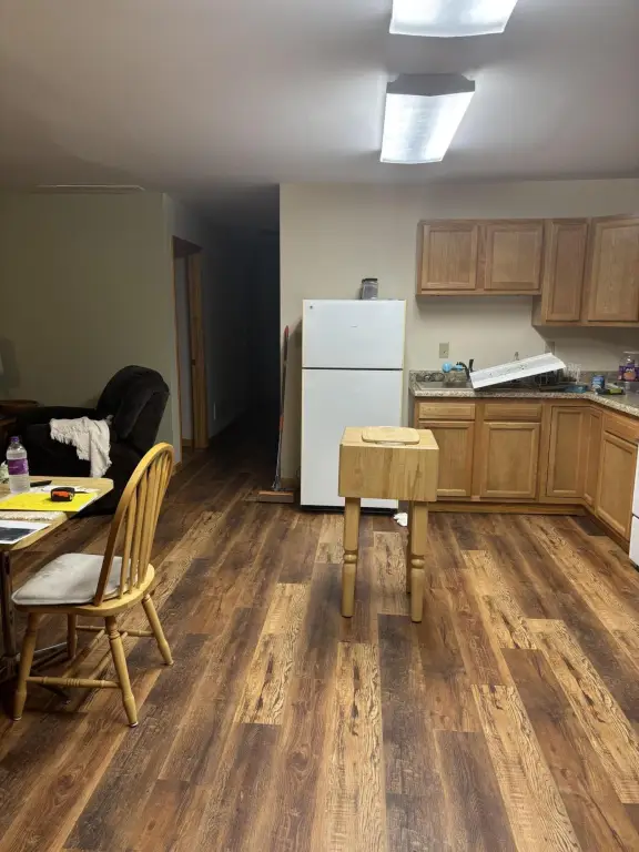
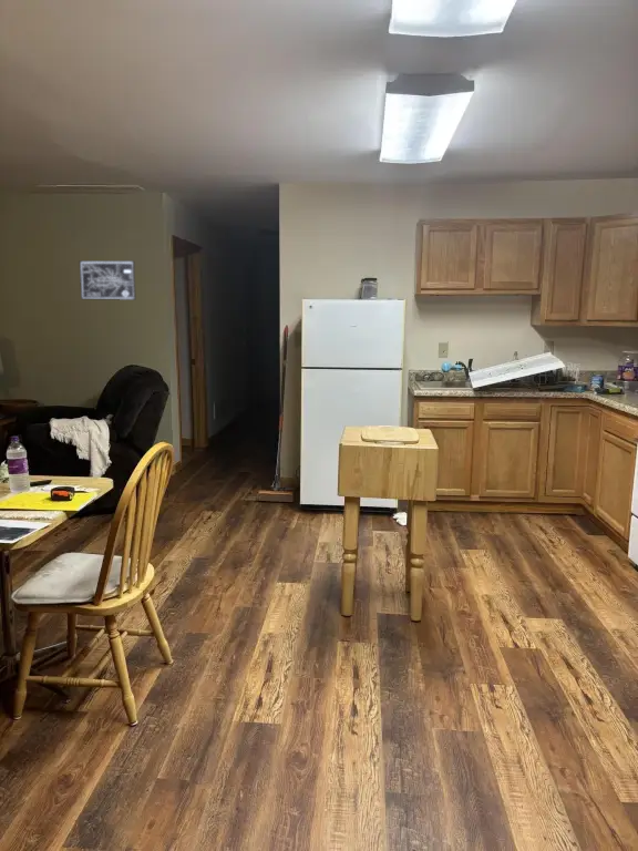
+ wall art (107, 280)
